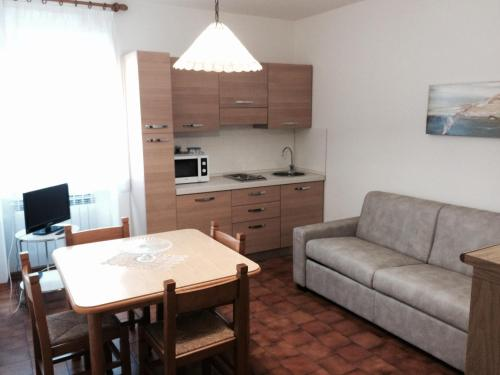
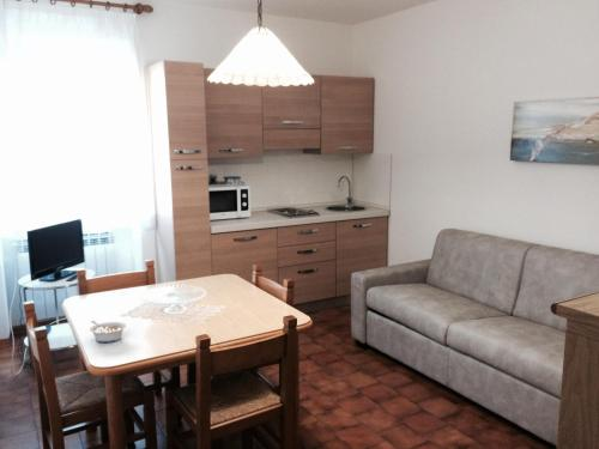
+ legume (107, 332)
